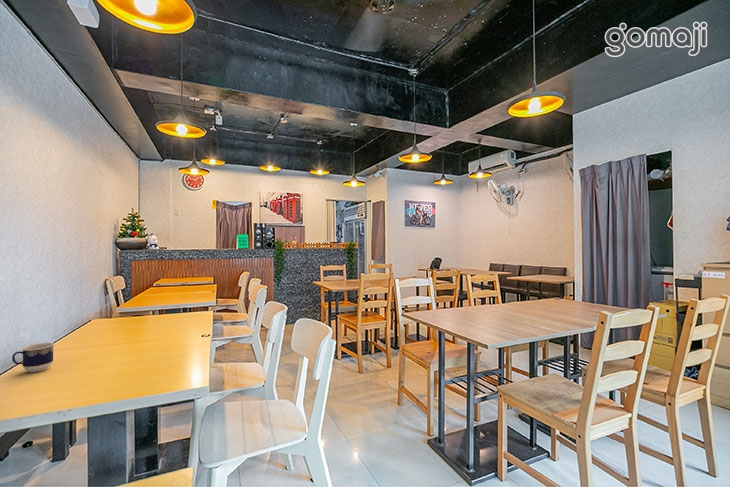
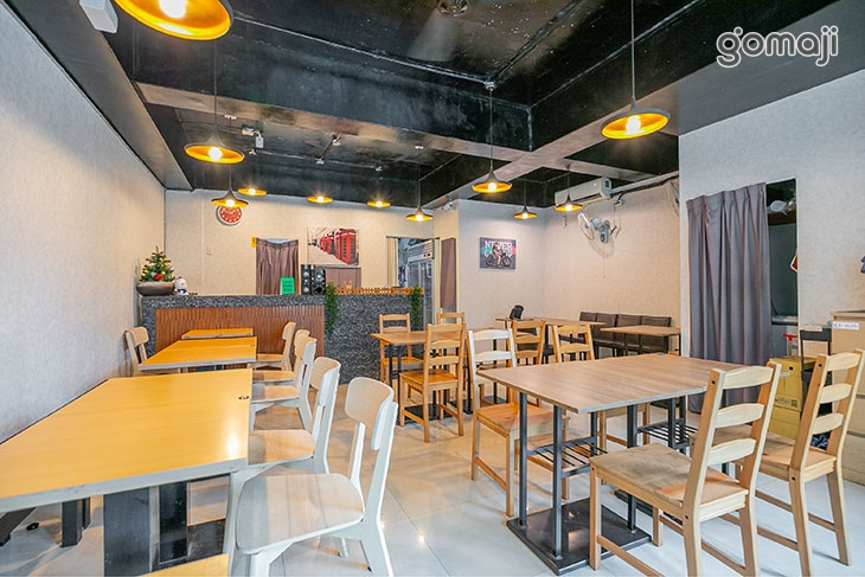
- cup (33, 358)
